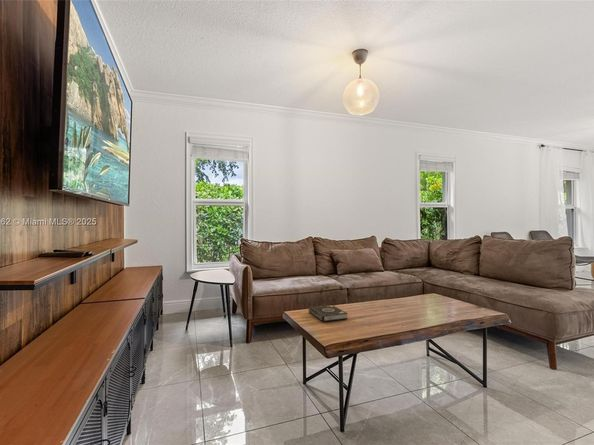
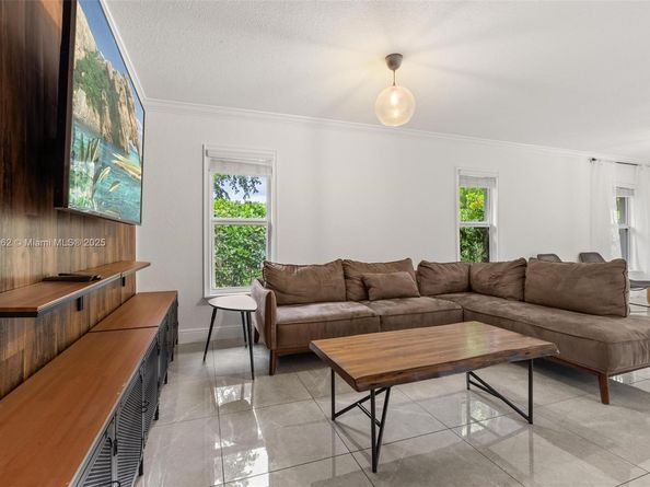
- book (327, 312)
